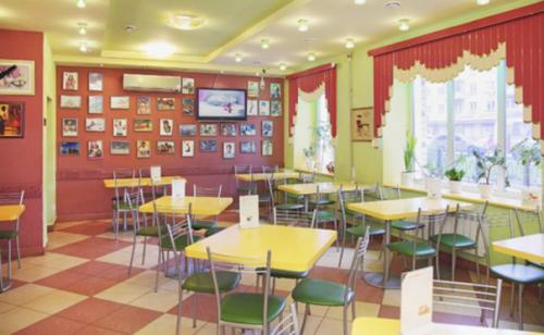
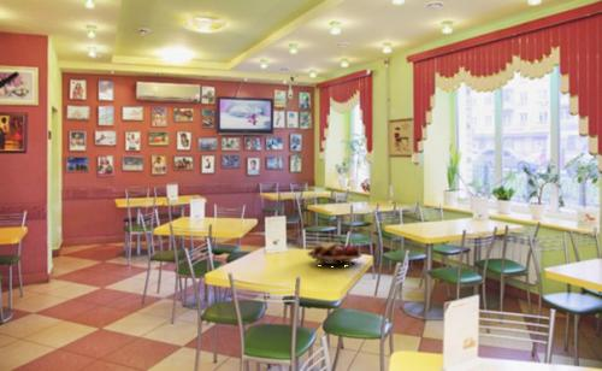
+ fruit basket (334, 253)
